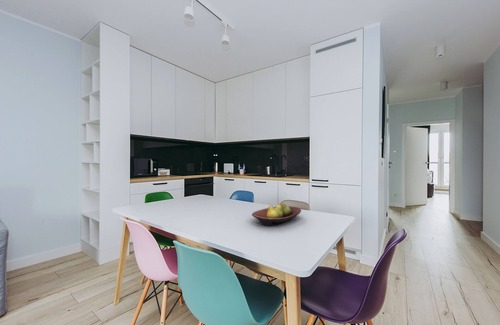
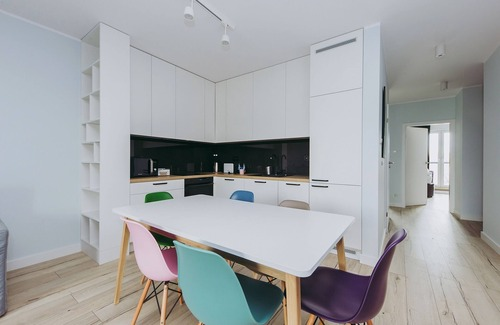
- fruit bowl (277, 212)
